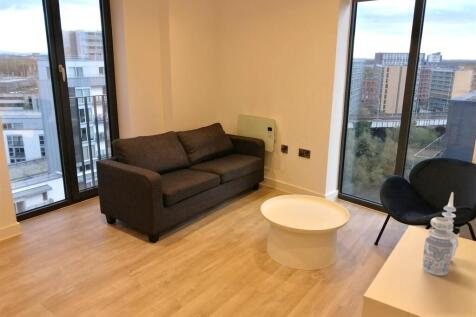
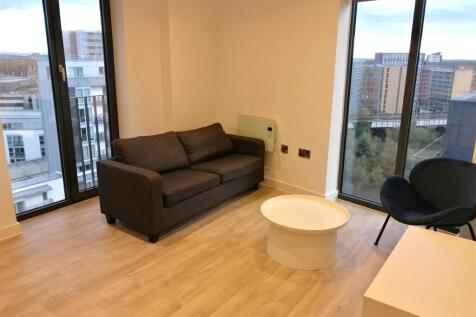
- decorative vase (443, 230)
